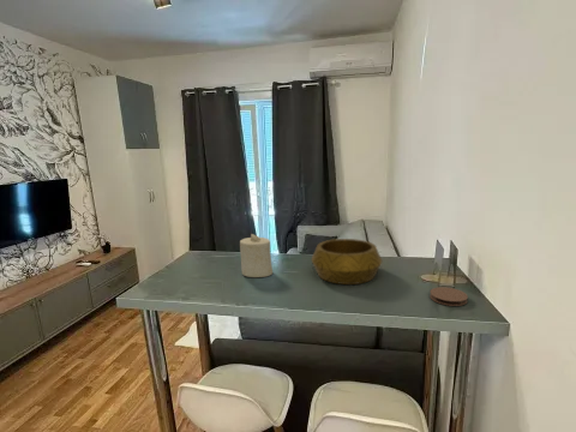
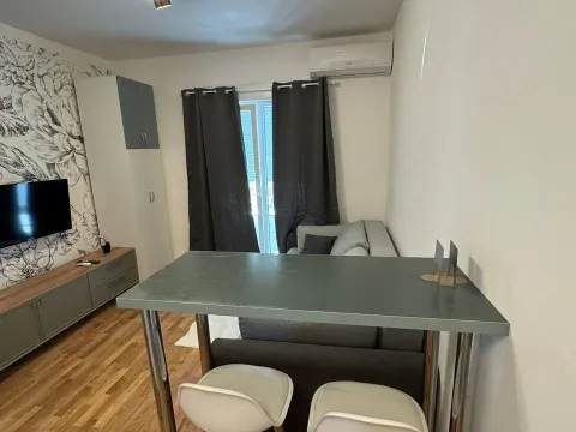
- coaster (448, 295)
- decorative bowl (346, 259)
- candle (256, 253)
